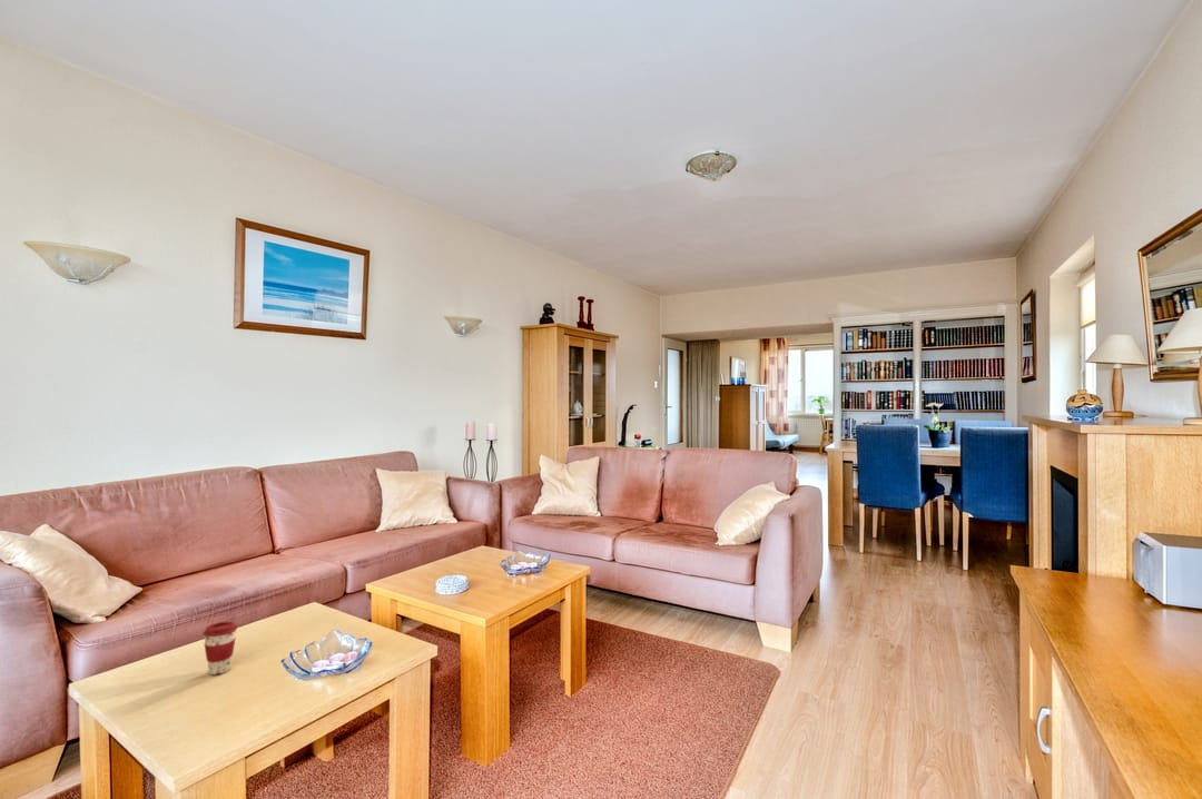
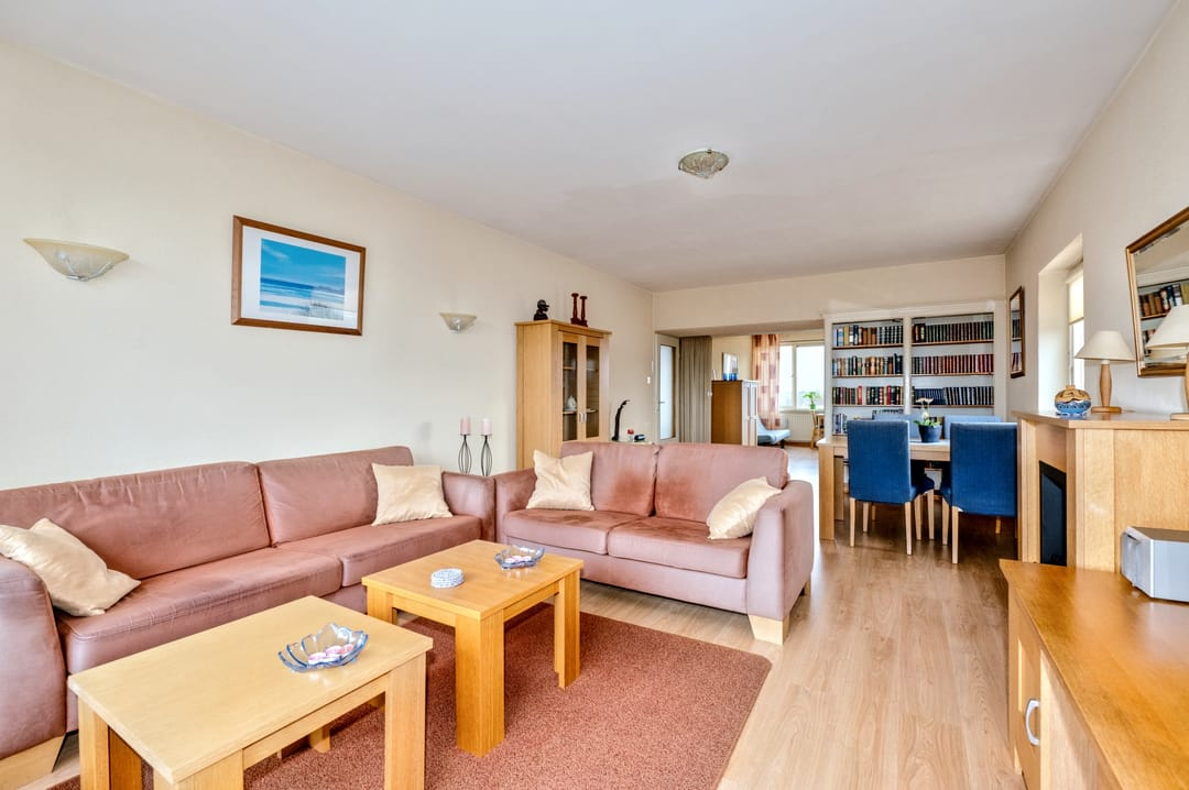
- coffee cup (219, 648)
